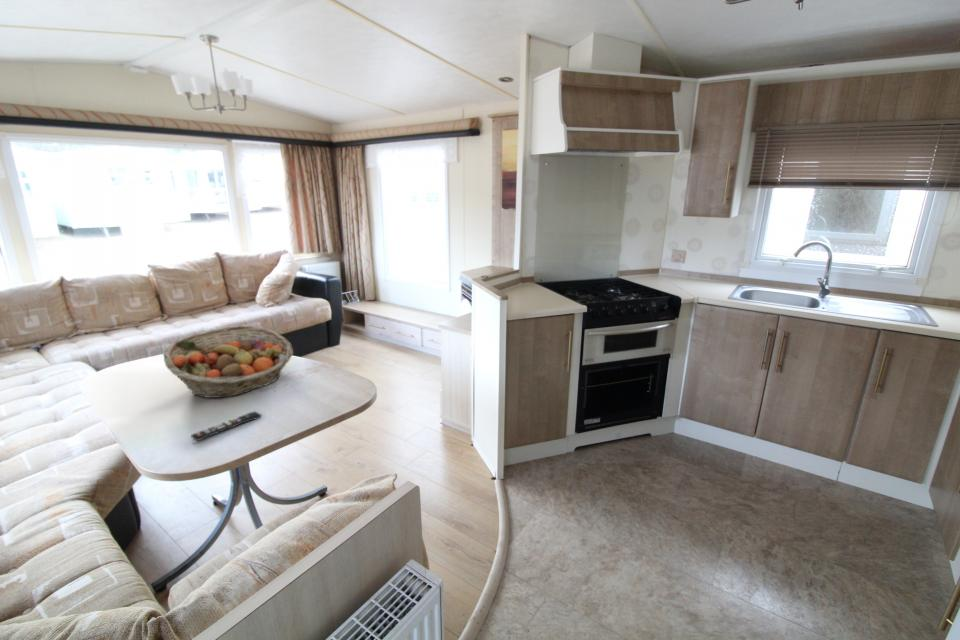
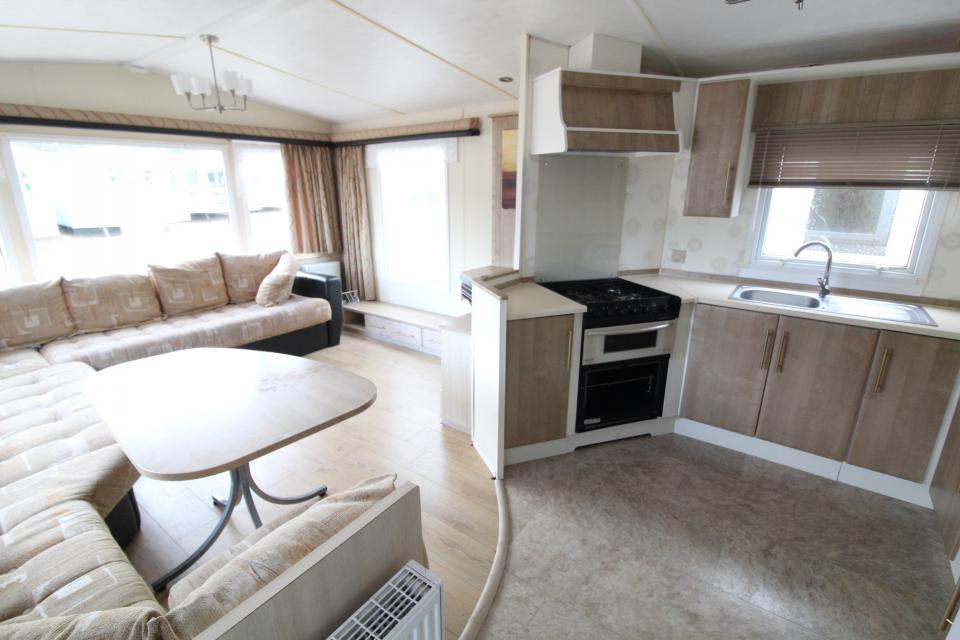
- remote control (227, 425)
- fruit basket (233, 359)
